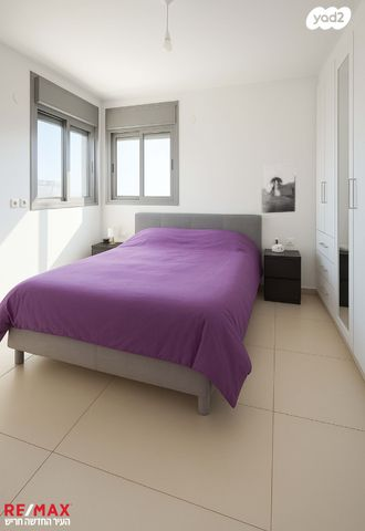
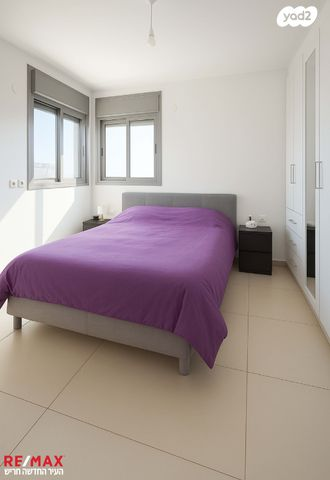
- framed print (278, 188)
